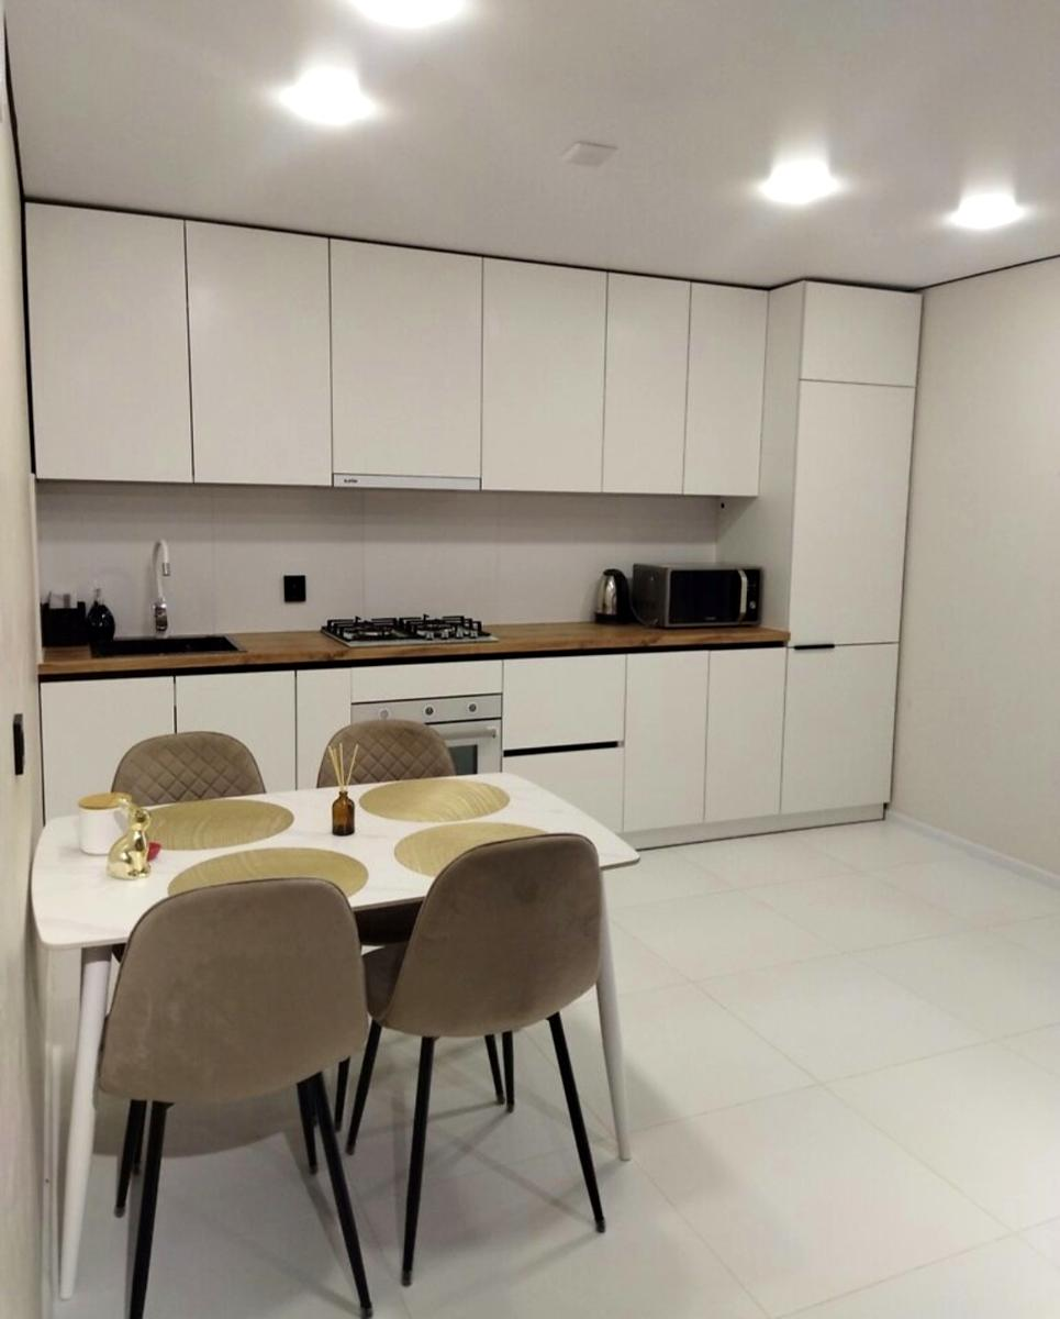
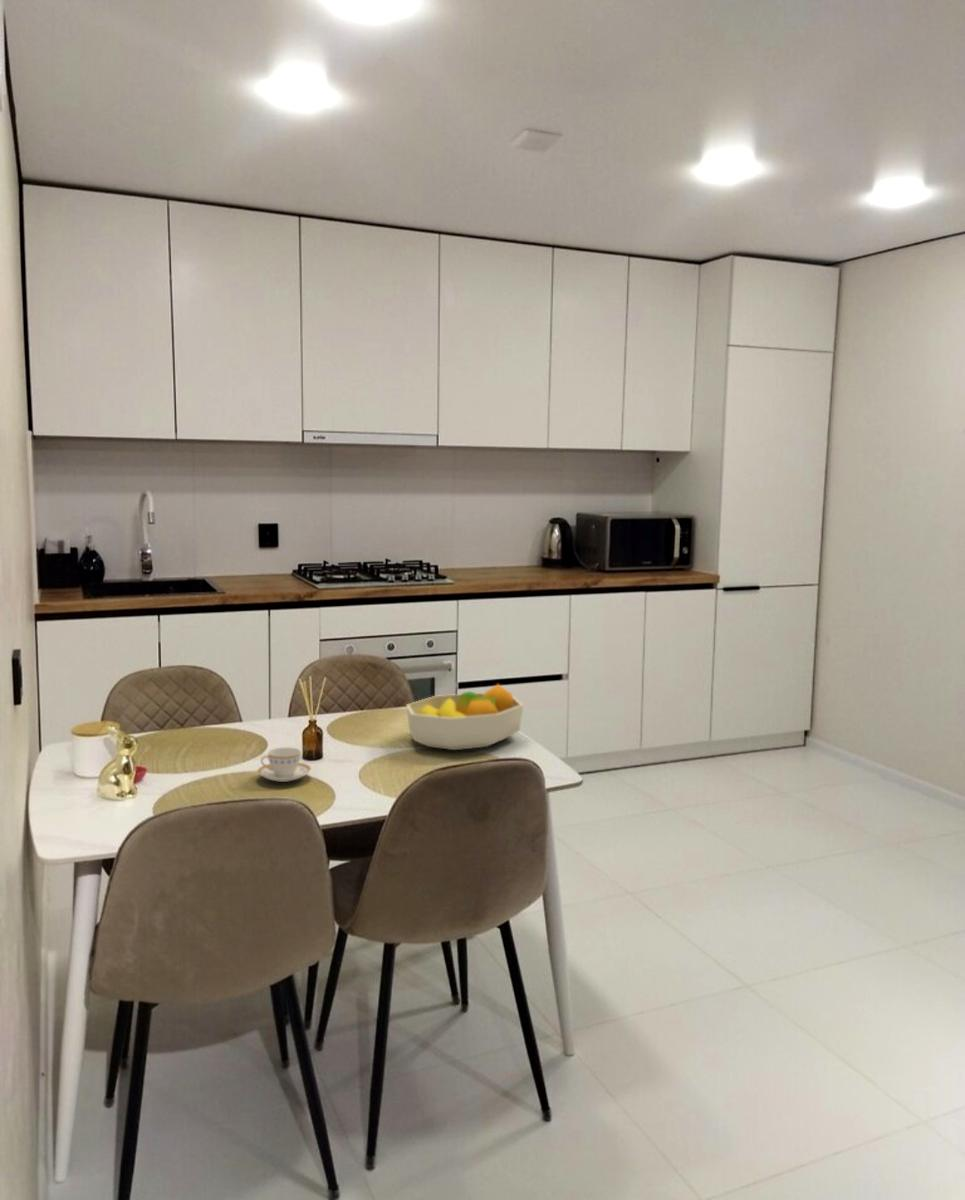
+ teacup (284, 765)
+ fruit bowl (464, 714)
